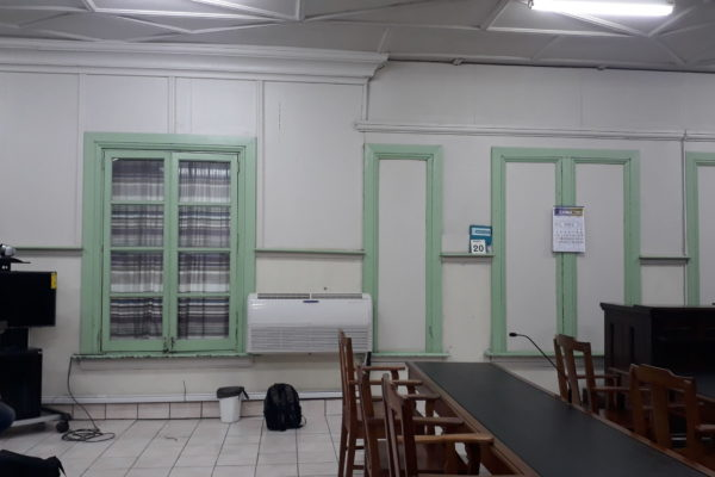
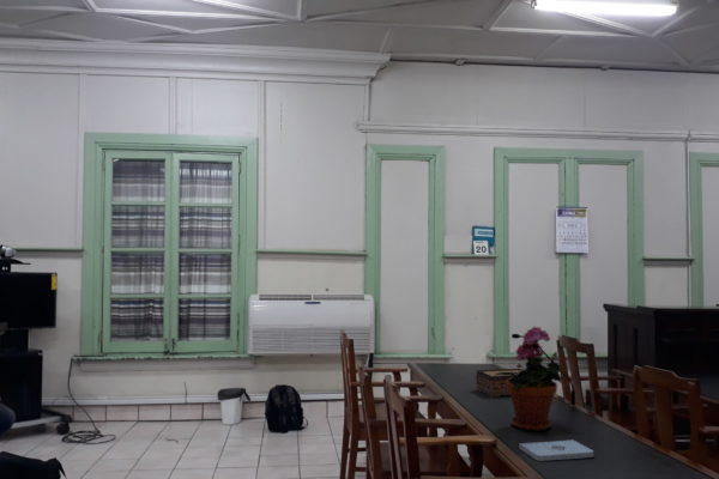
+ notepad (556, 449)
+ tissue box (506, 382)
+ potted plant (533, 375)
